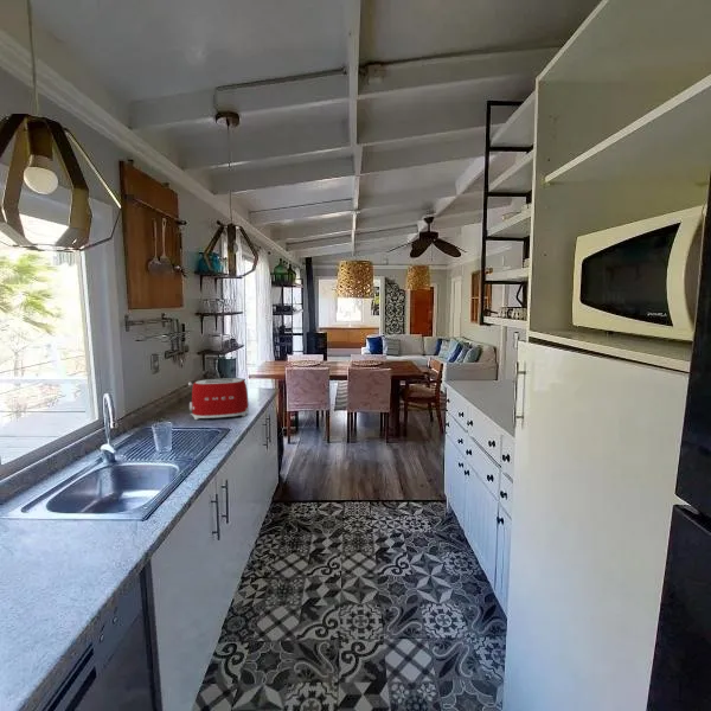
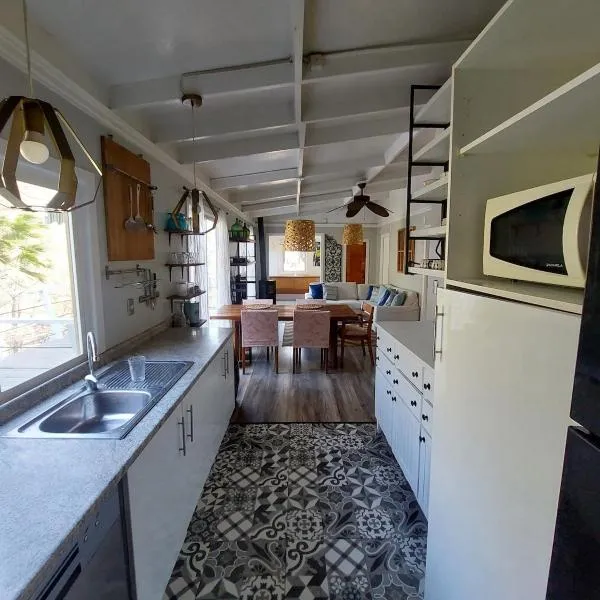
- toaster (218, 397)
